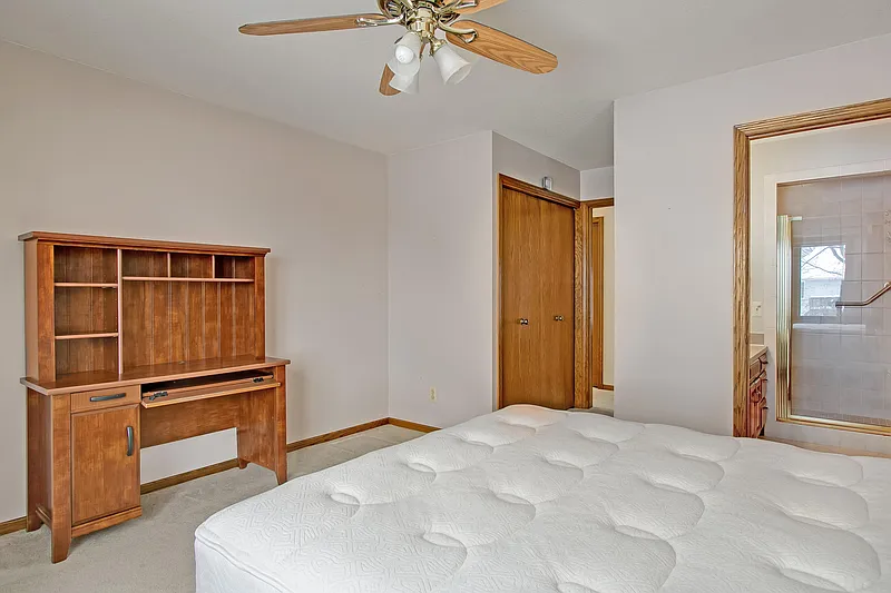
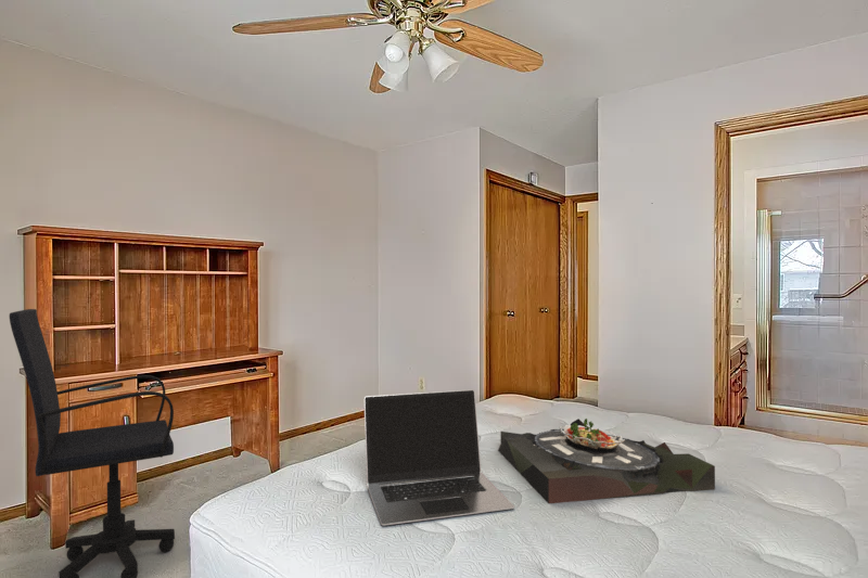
+ laptop (434, 448)
+ office chair (104, 437)
+ serving tray (593, 442)
